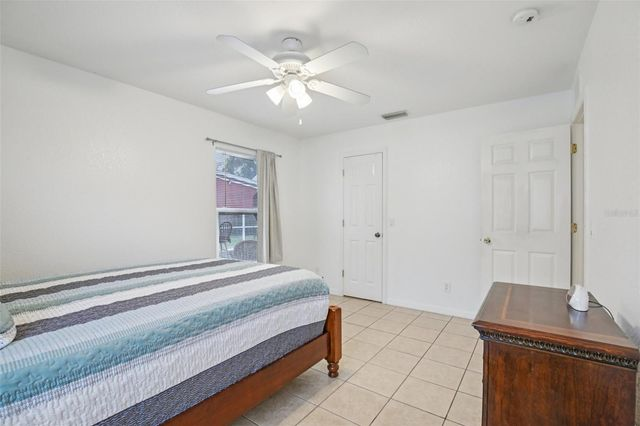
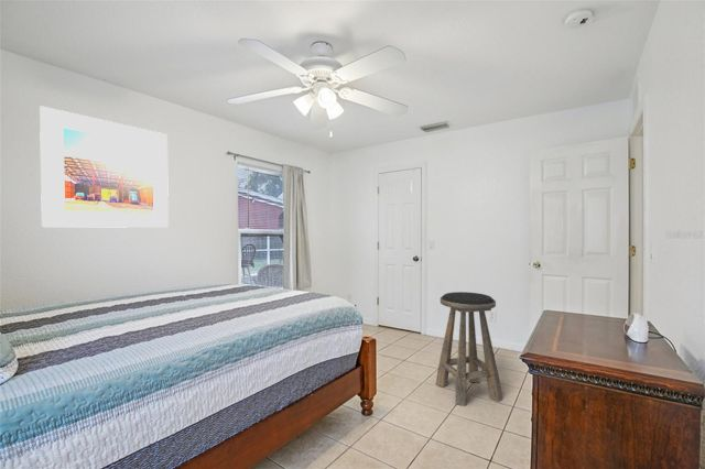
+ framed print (112, 174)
+ stool (468, 343)
